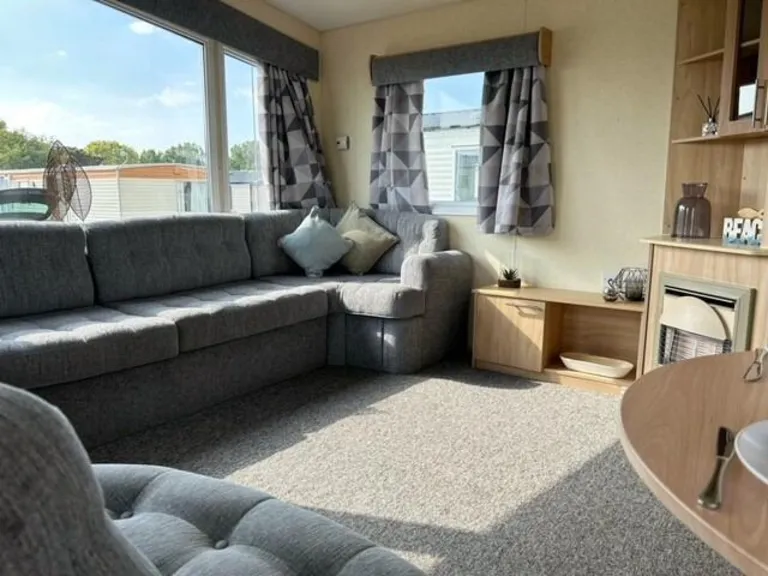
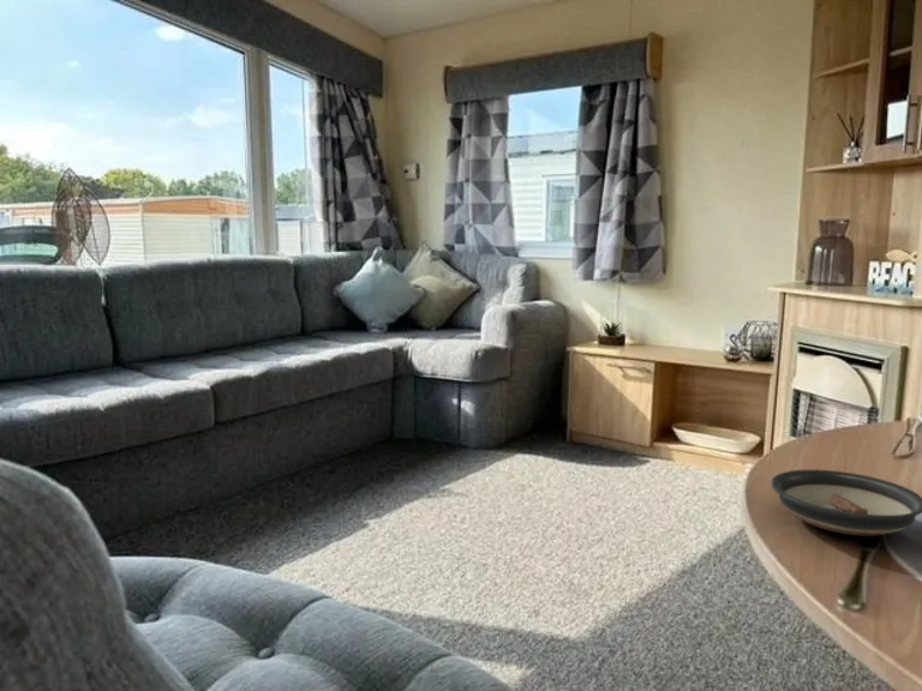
+ saucer (843, 506)
